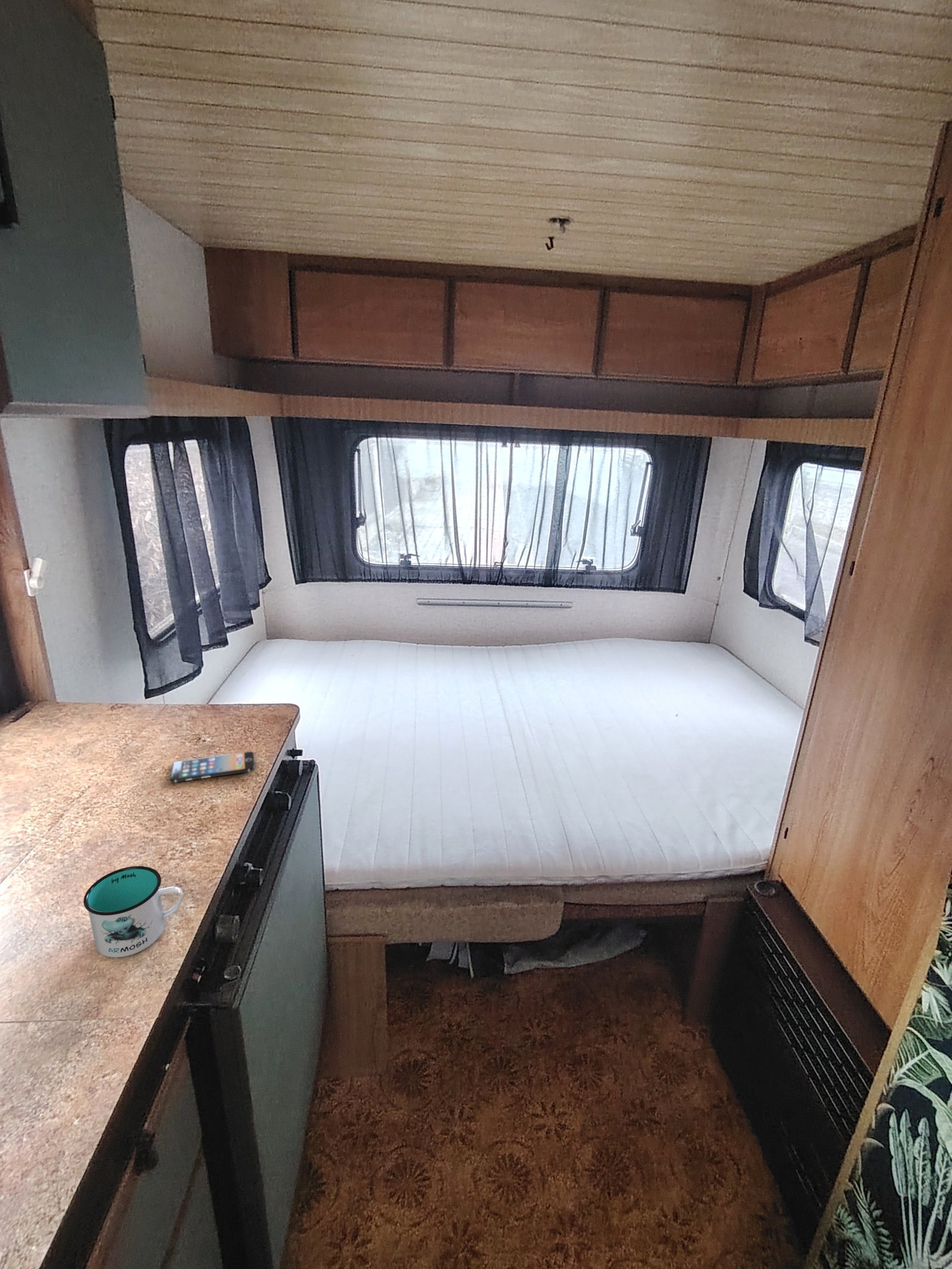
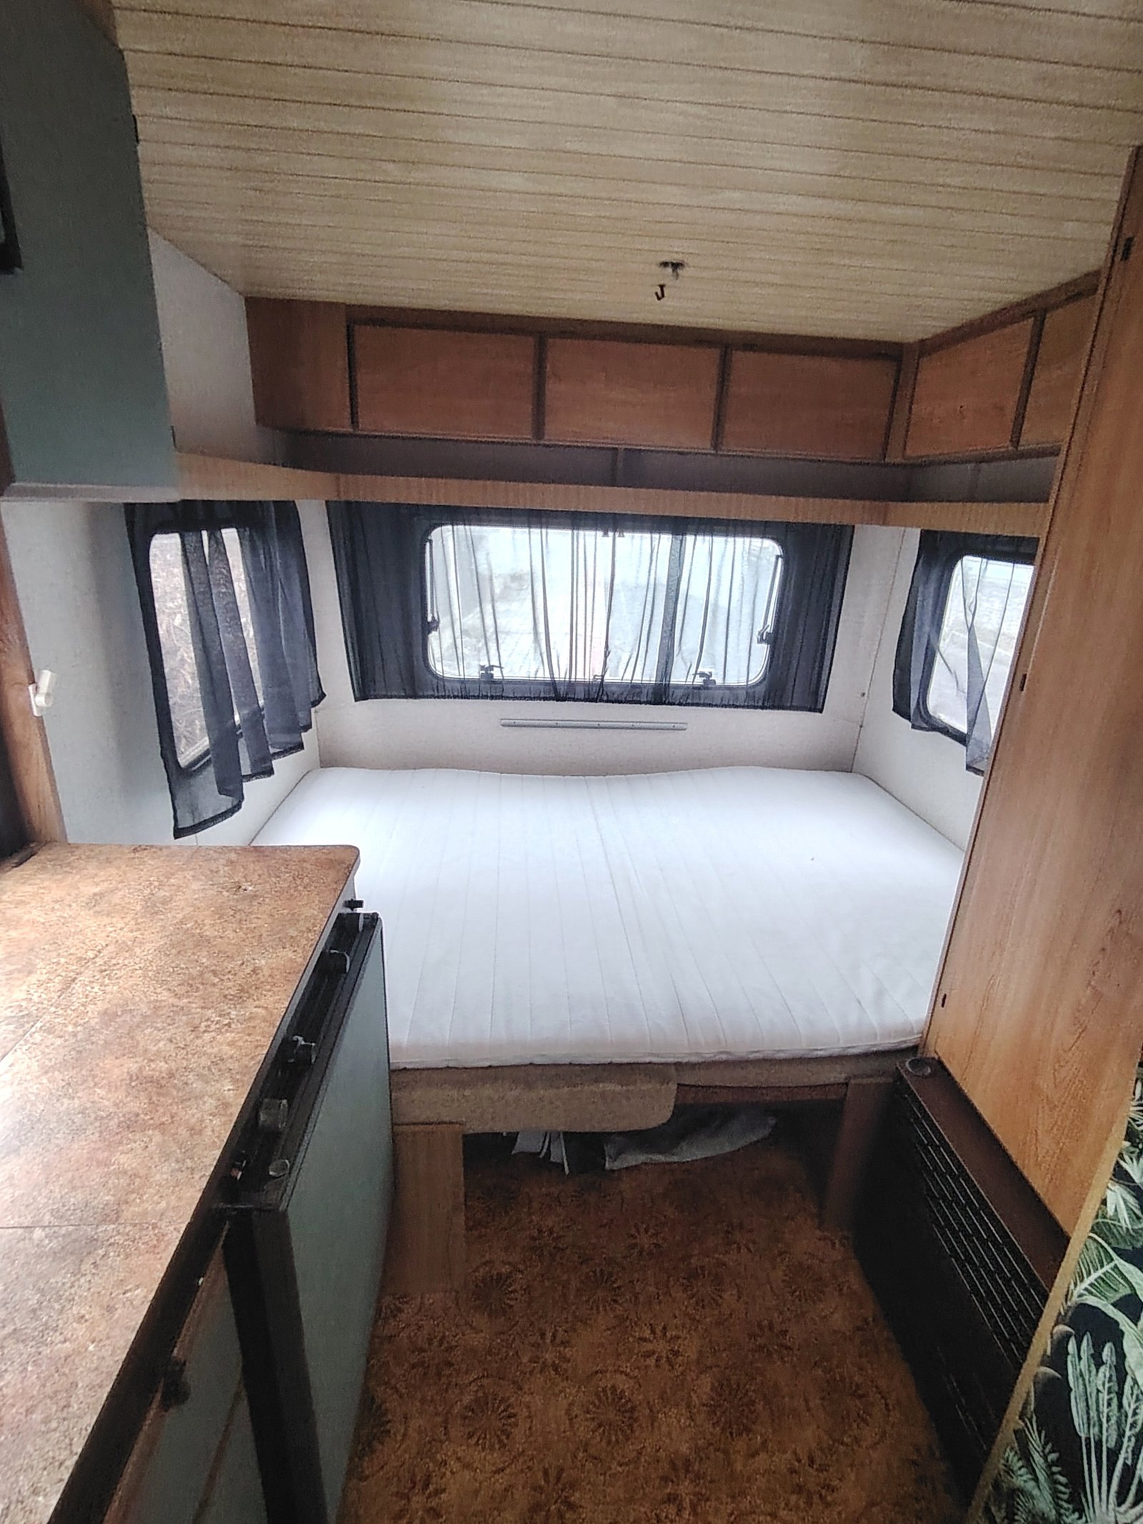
- smartphone (213, 766)
- mug (137, 909)
